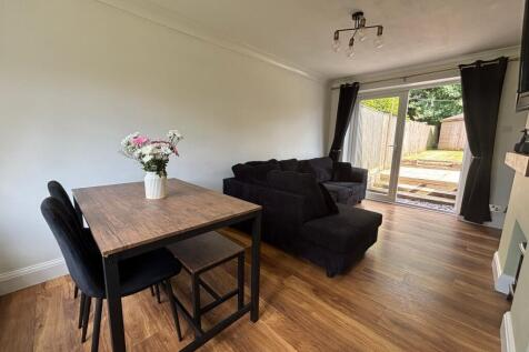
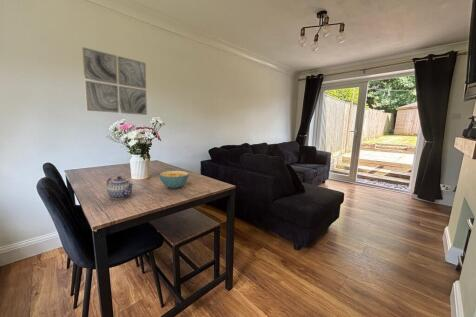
+ wall art (119, 84)
+ teapot (119, 186)
+ cereal bowl (174, 180)
